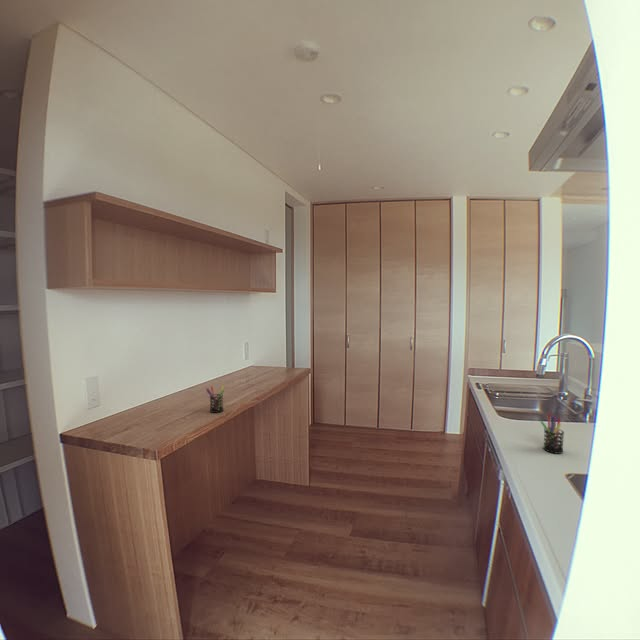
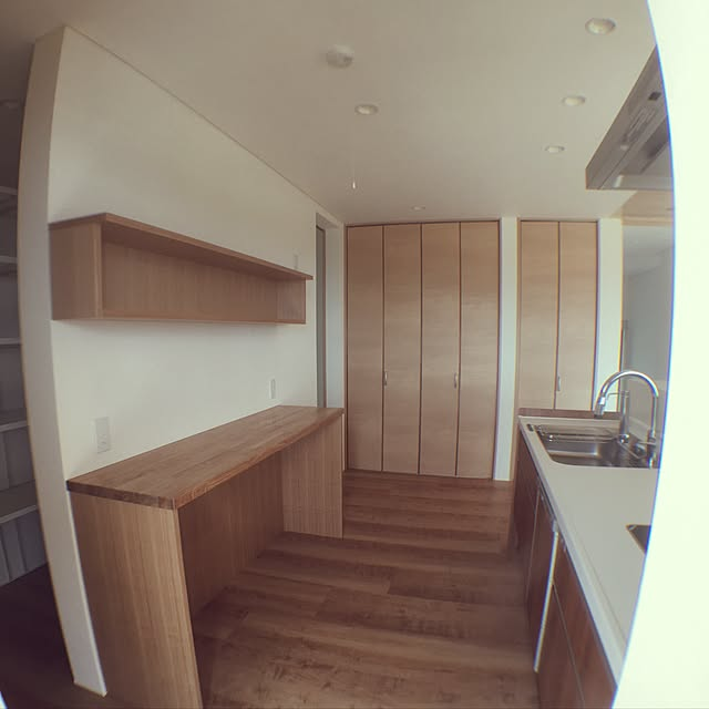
- pen holder (551, 432)
- pen holder (217, 397)
